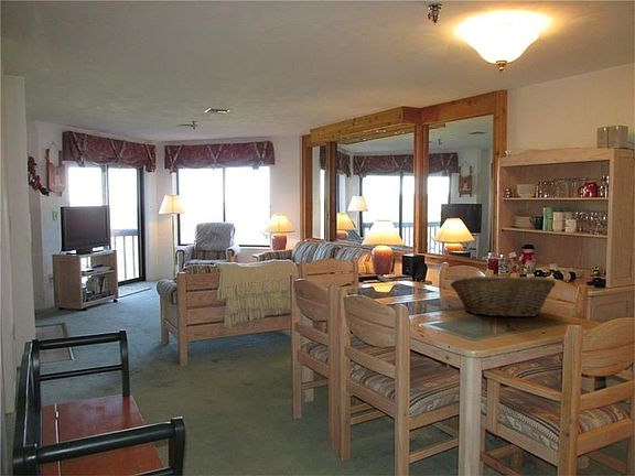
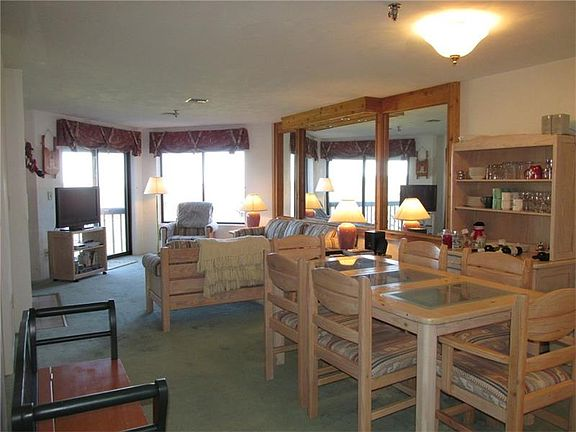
- fruit basket (501, 292)
